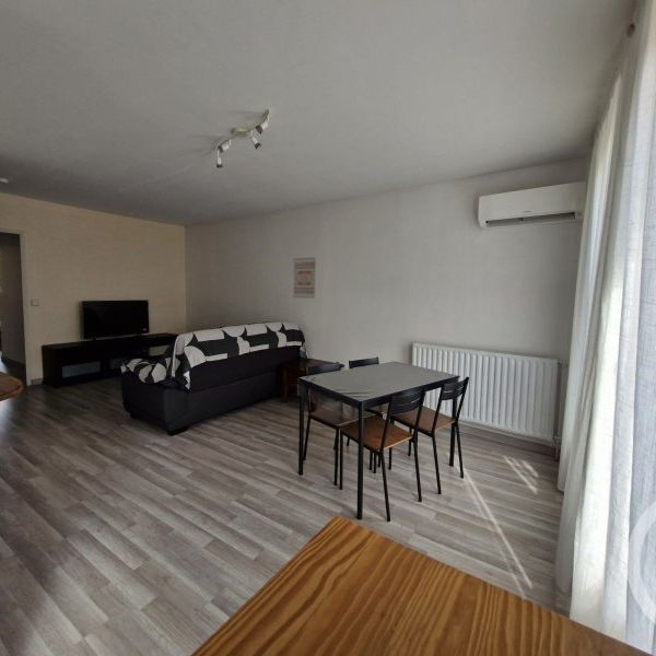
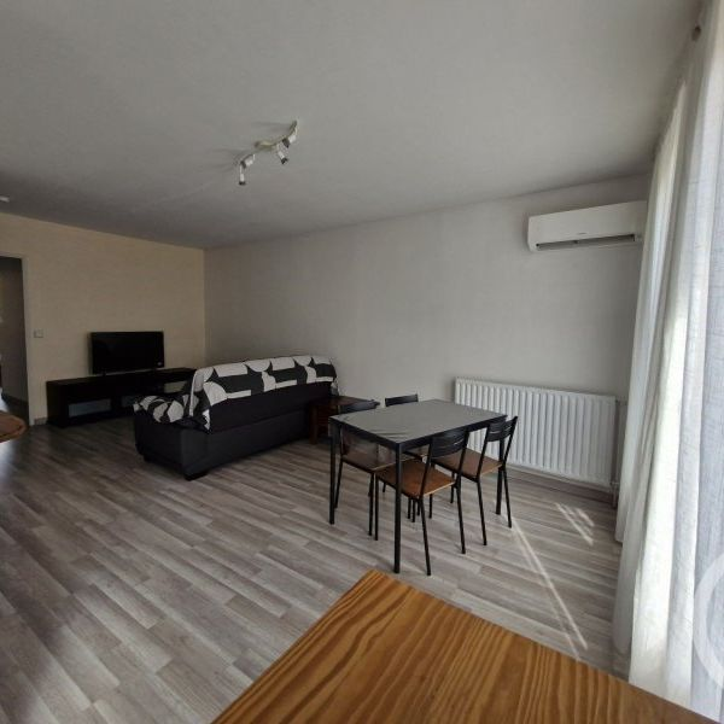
- wall art (304, 278)
